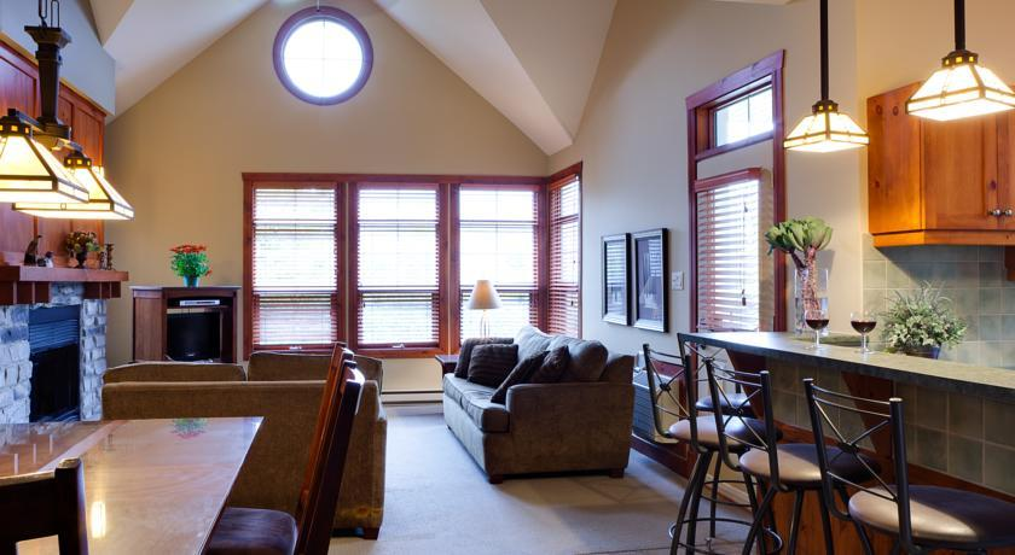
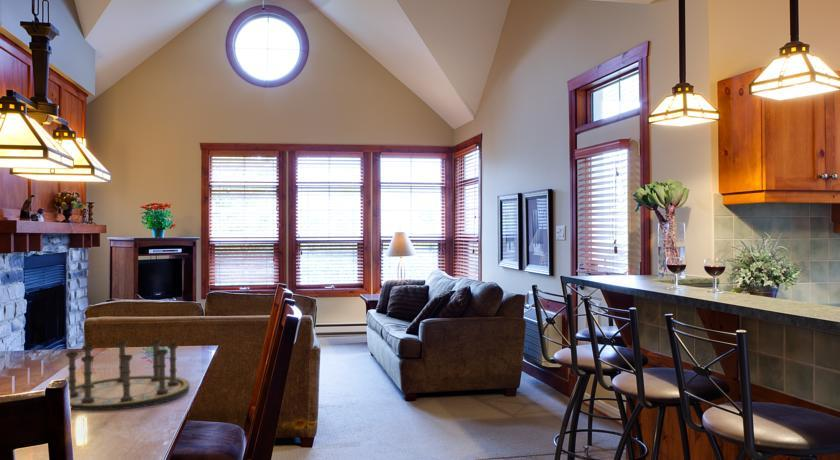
+ board game (124, 371)
